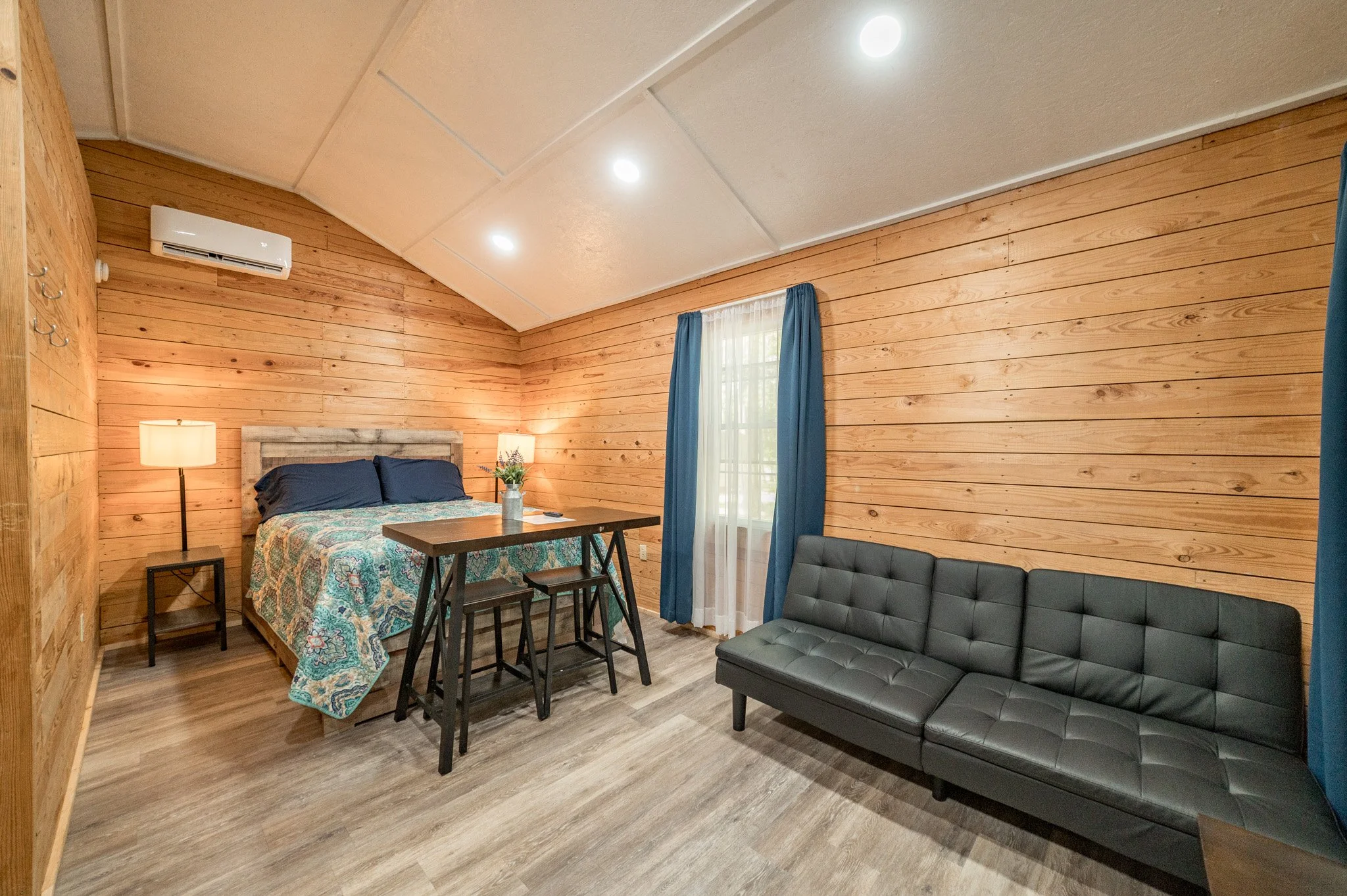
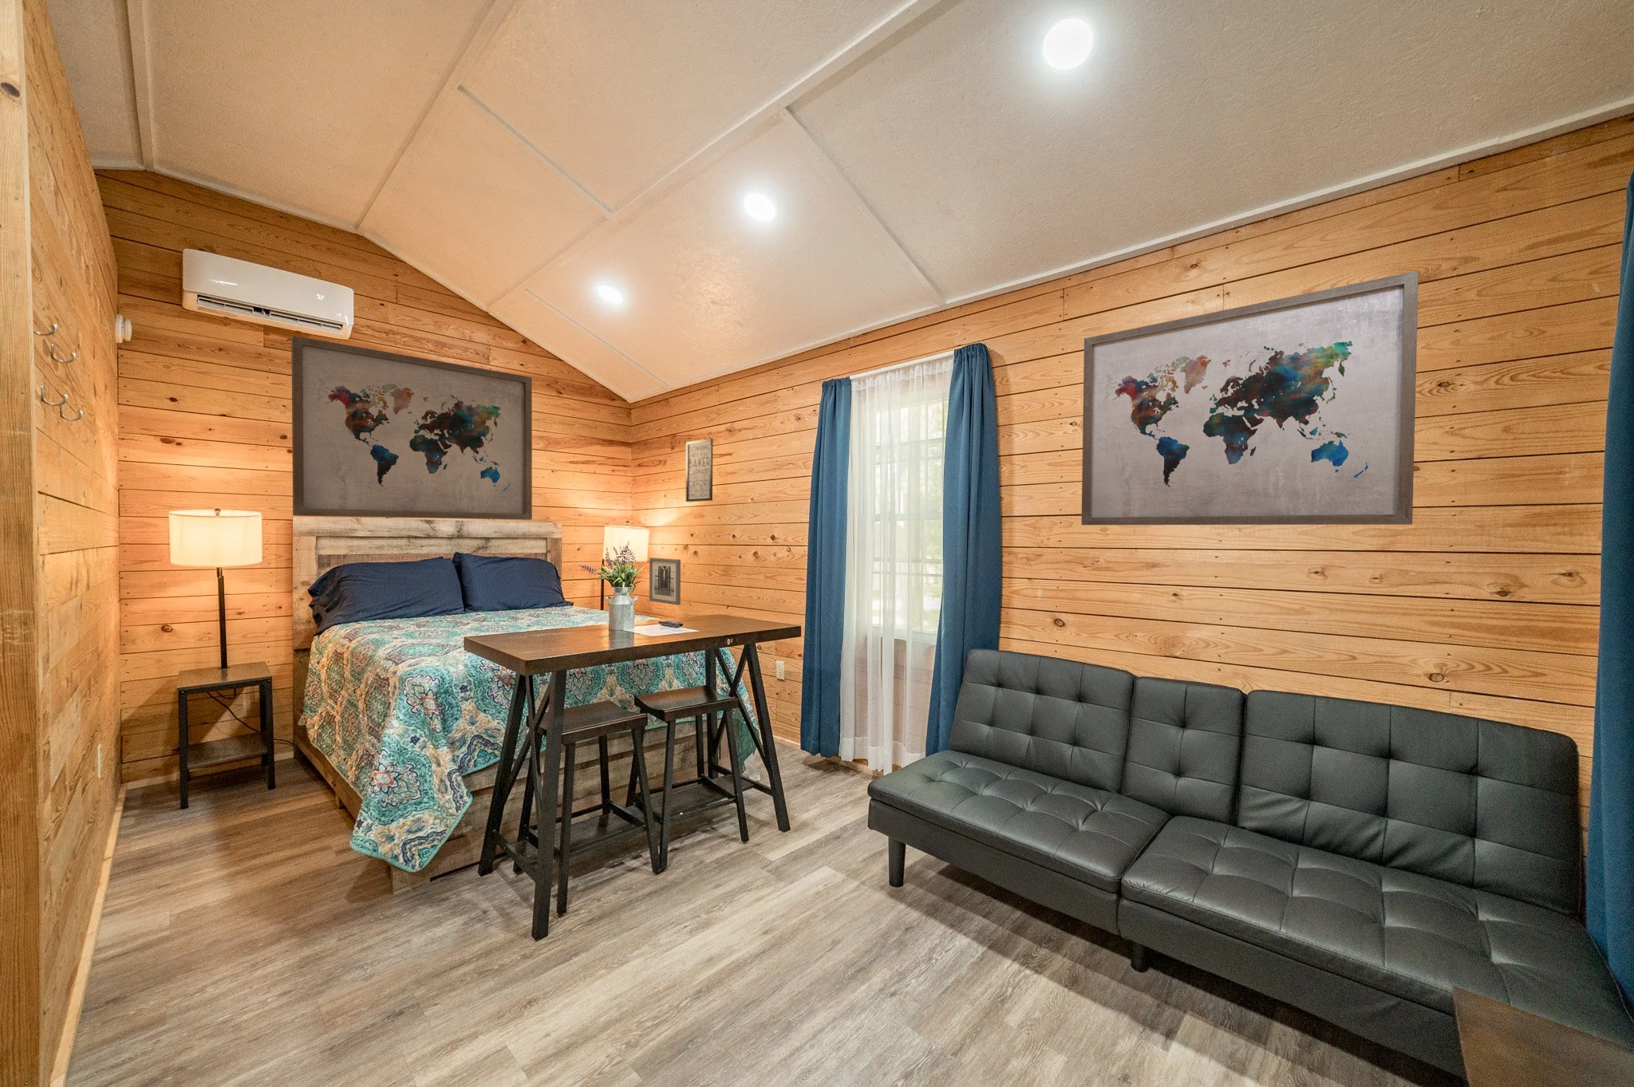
+ wall art (664, 581)
+ wall art (699, 471)
+ wall art (1224, 417)
+ wall art (425, 439)
